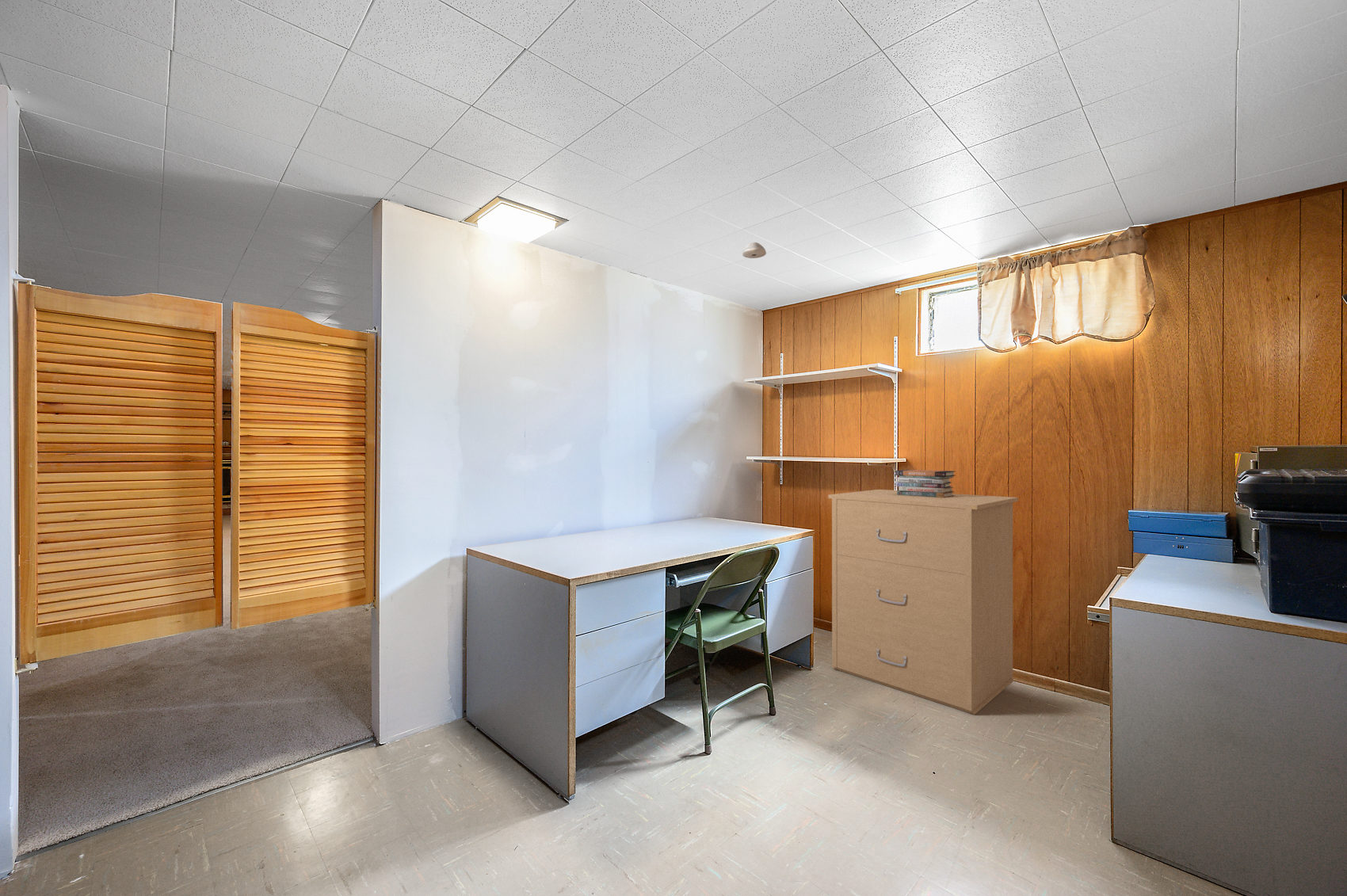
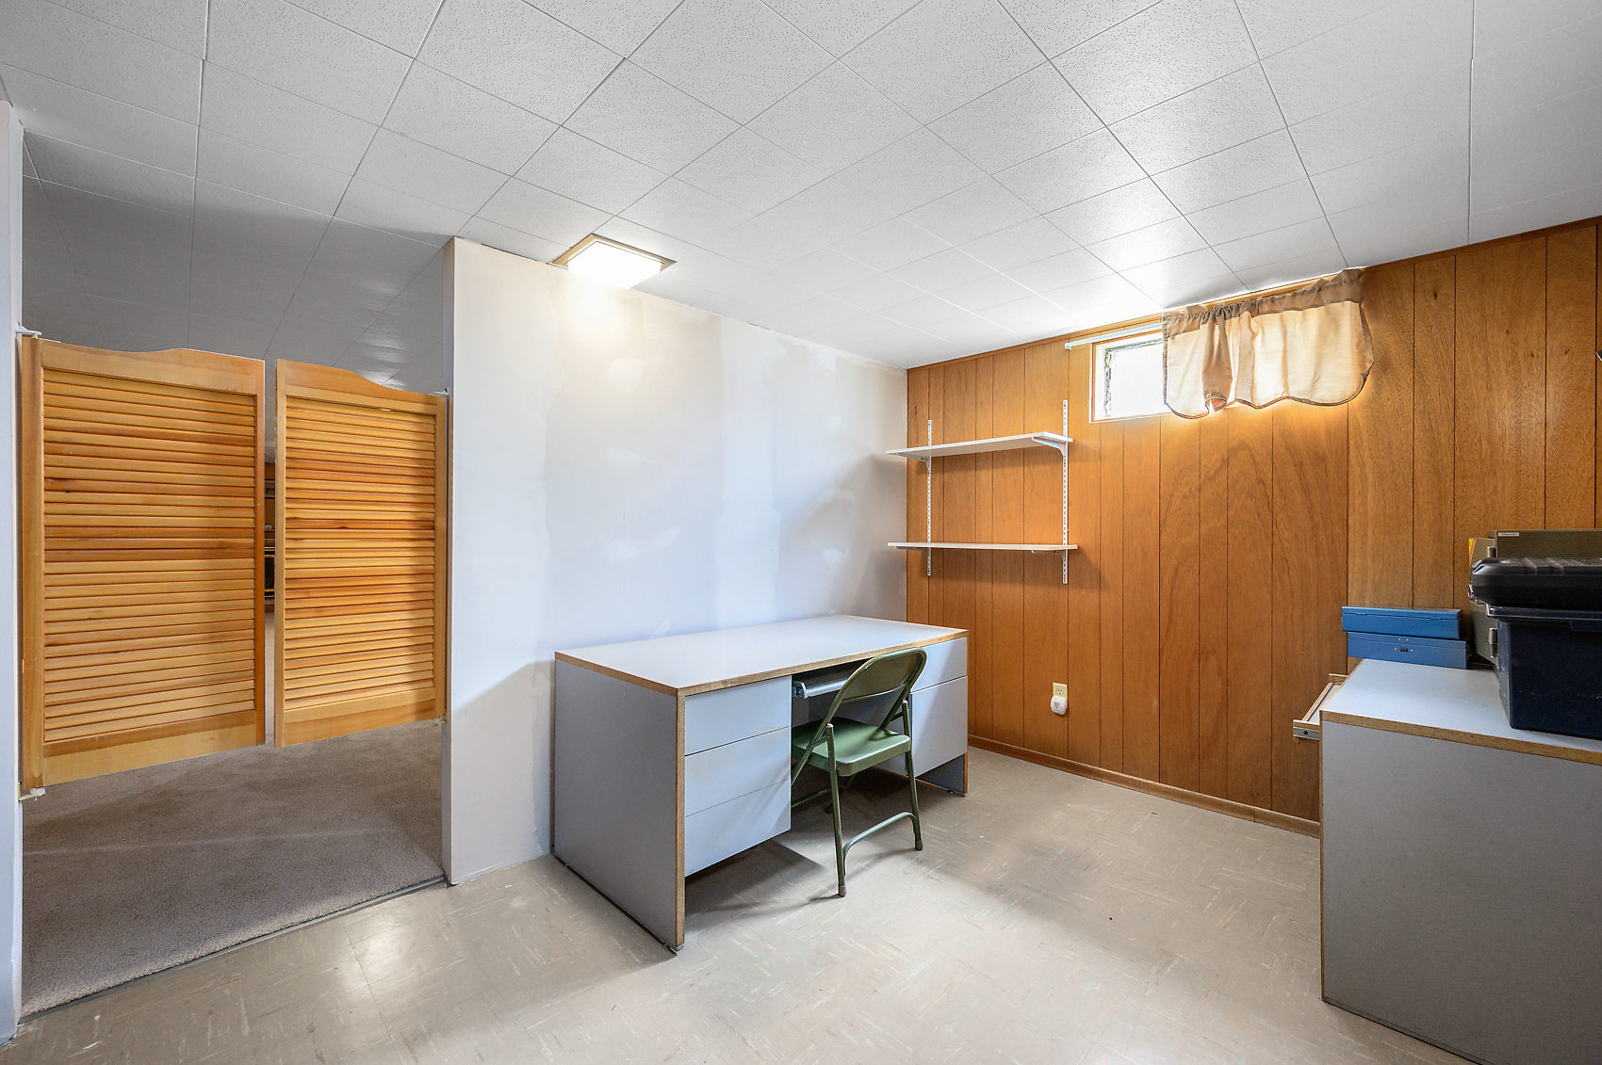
- book stack (924, 482)
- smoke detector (754, 249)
- filing cabinet (920, 585)
